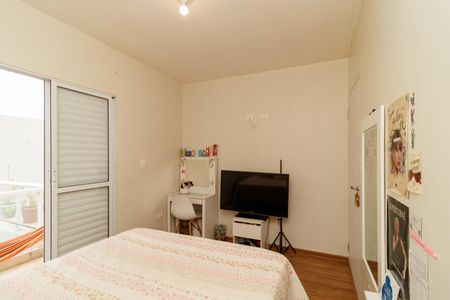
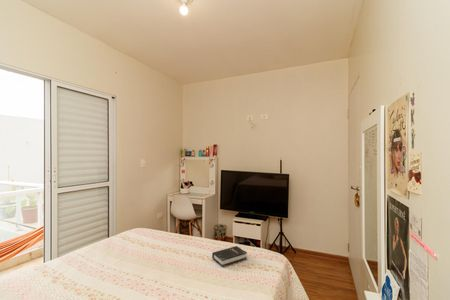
+ hardback book (229, 255)
